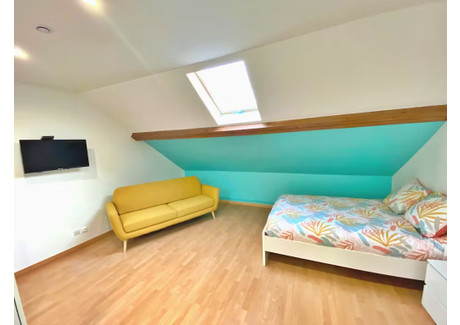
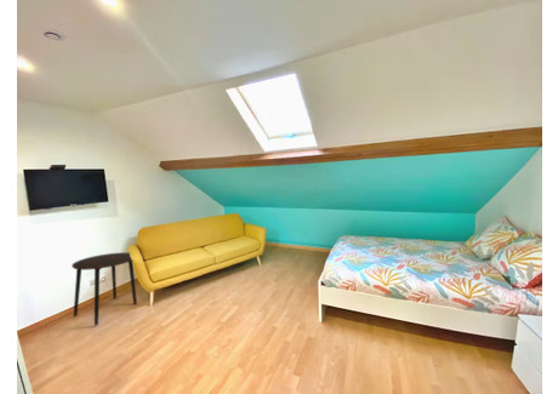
+ side table (113, 285)
